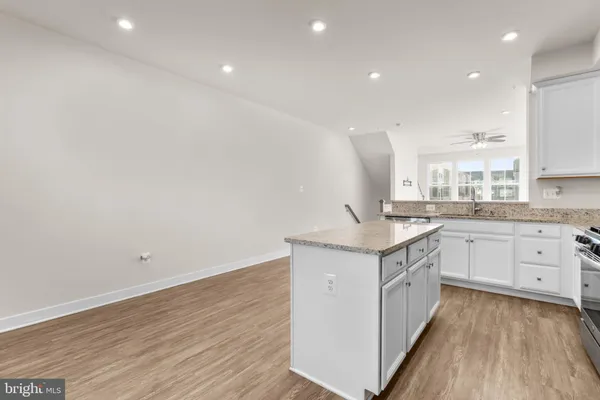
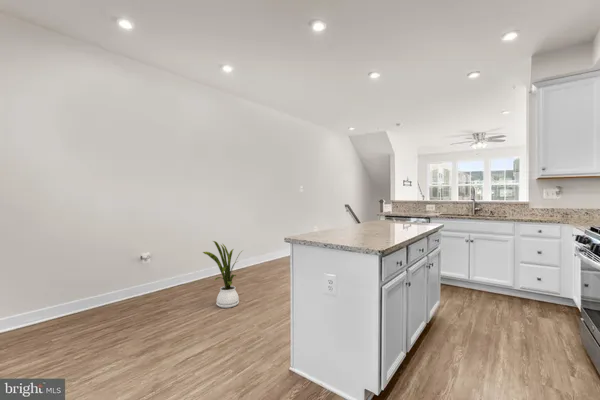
+ house plant (225, 271)
